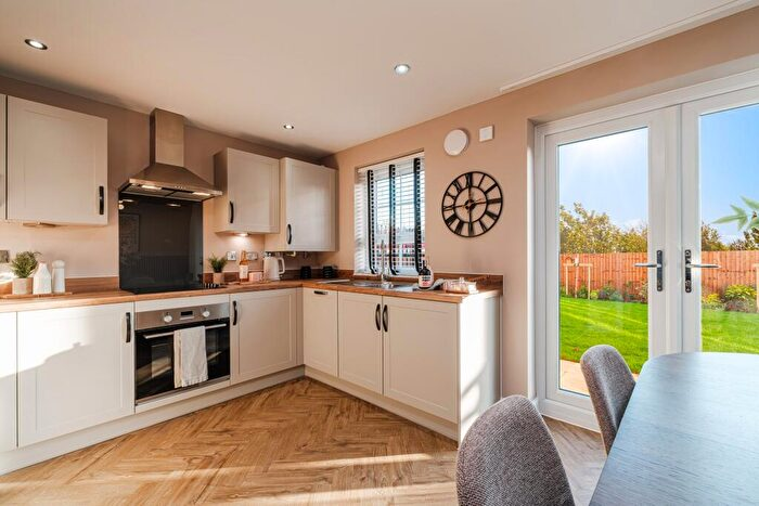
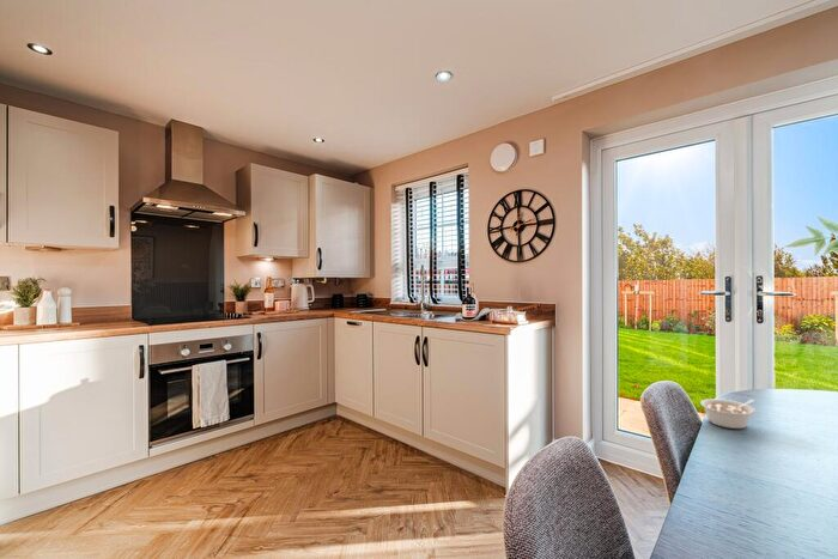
+ legume (727, 412)
